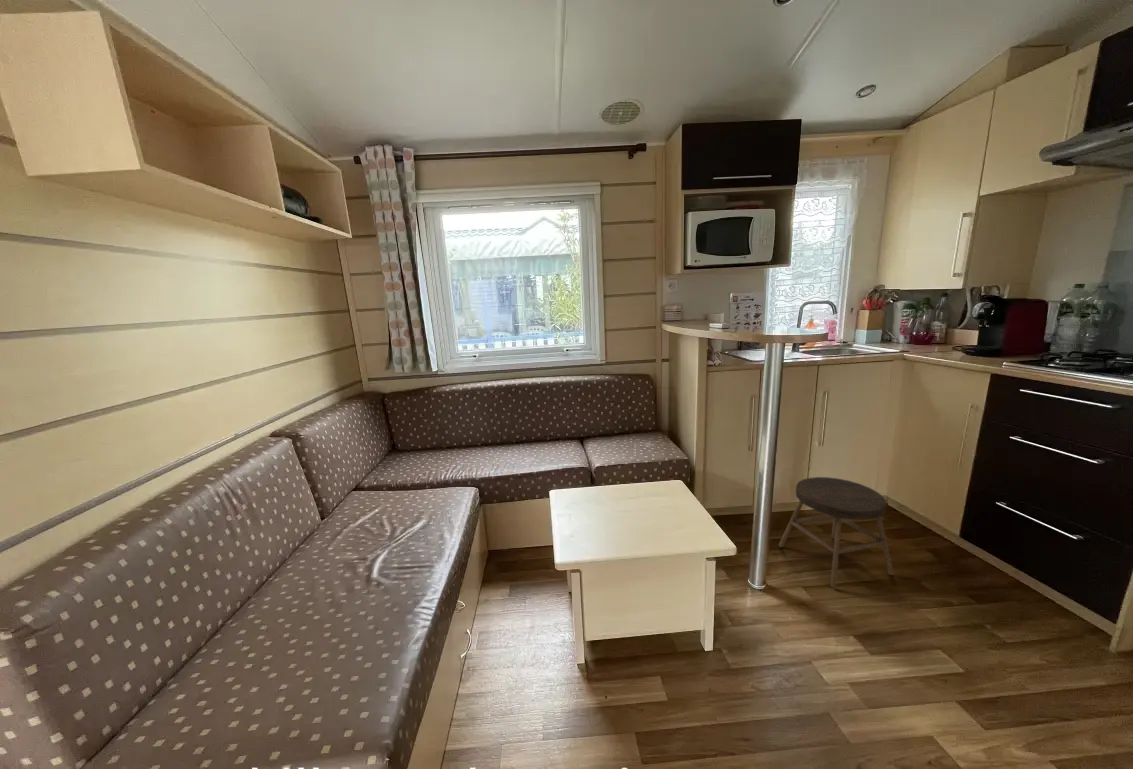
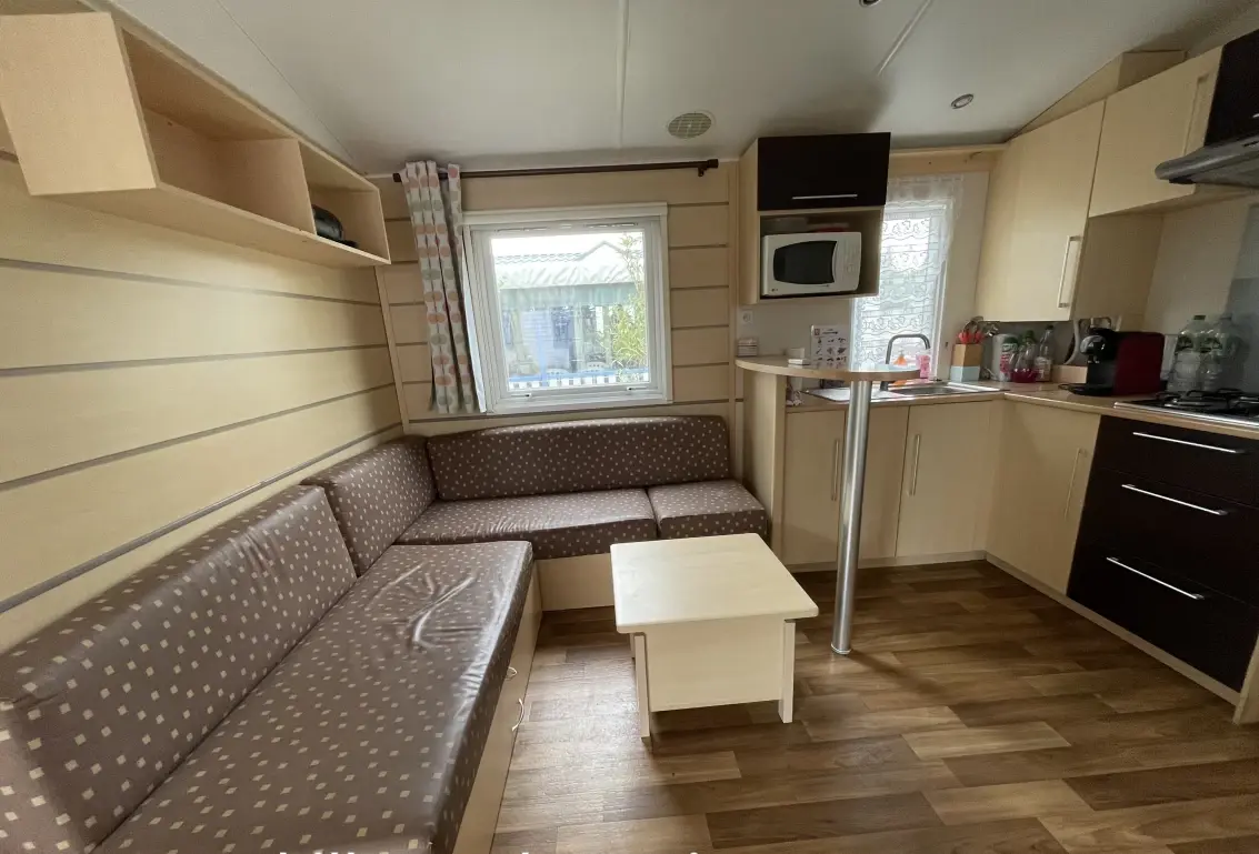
- stool (835, 527)
